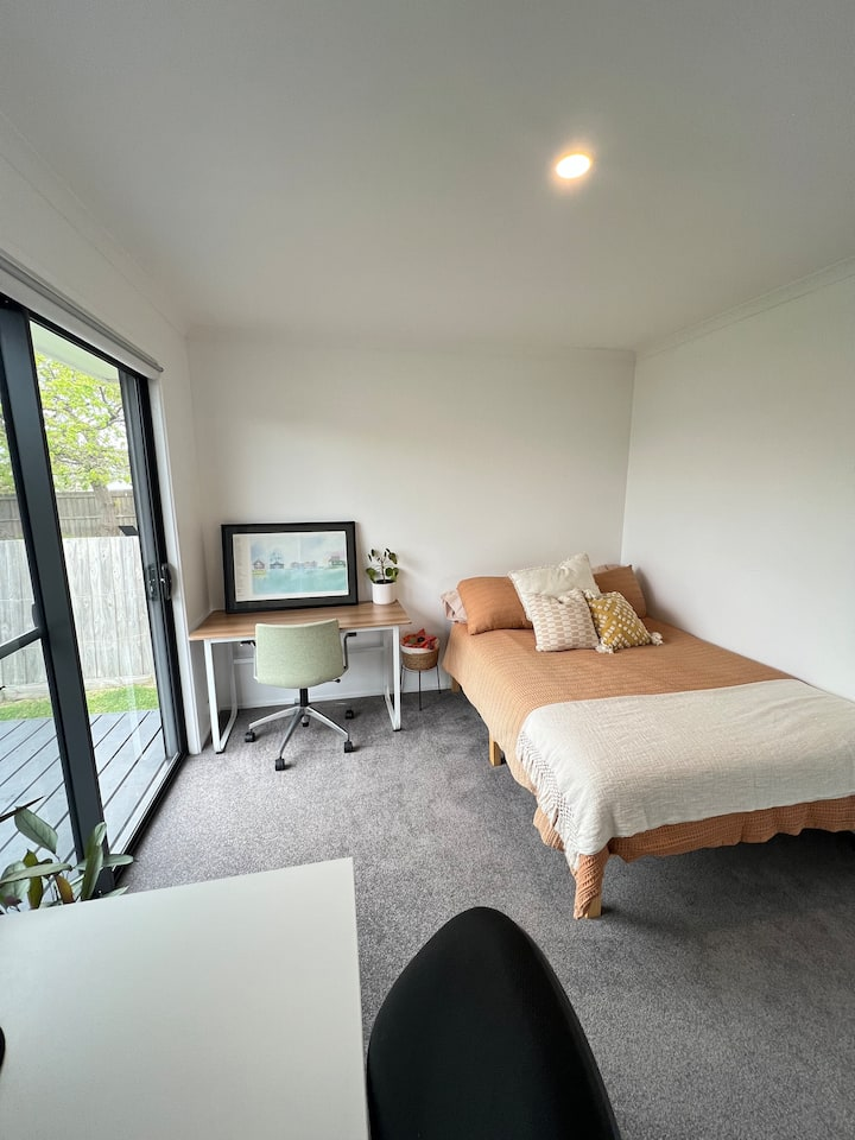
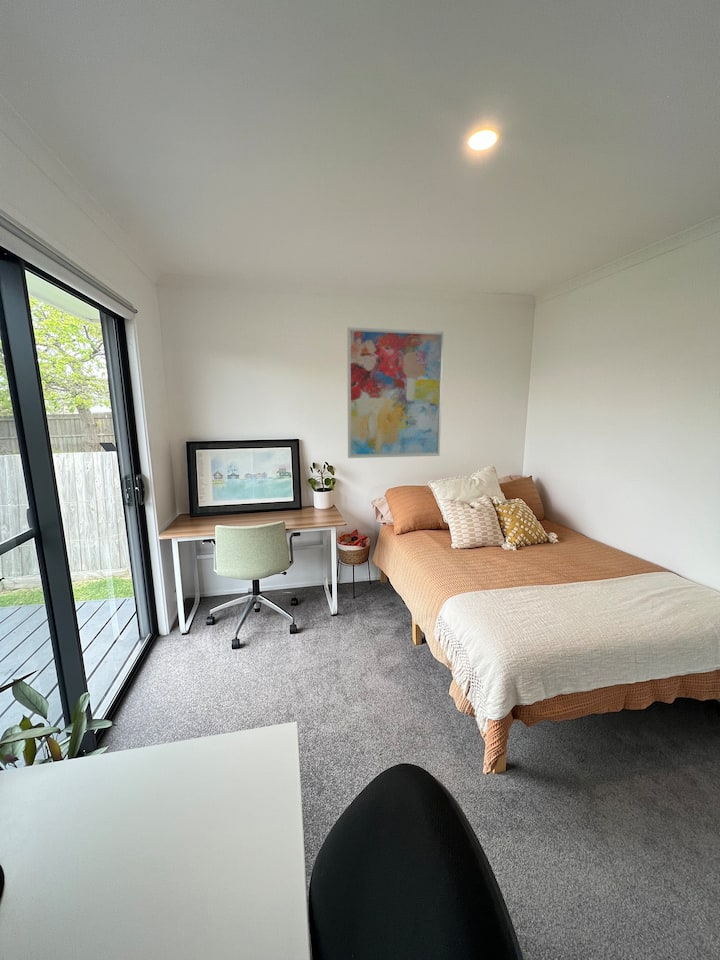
+ wall art (395, 395)
